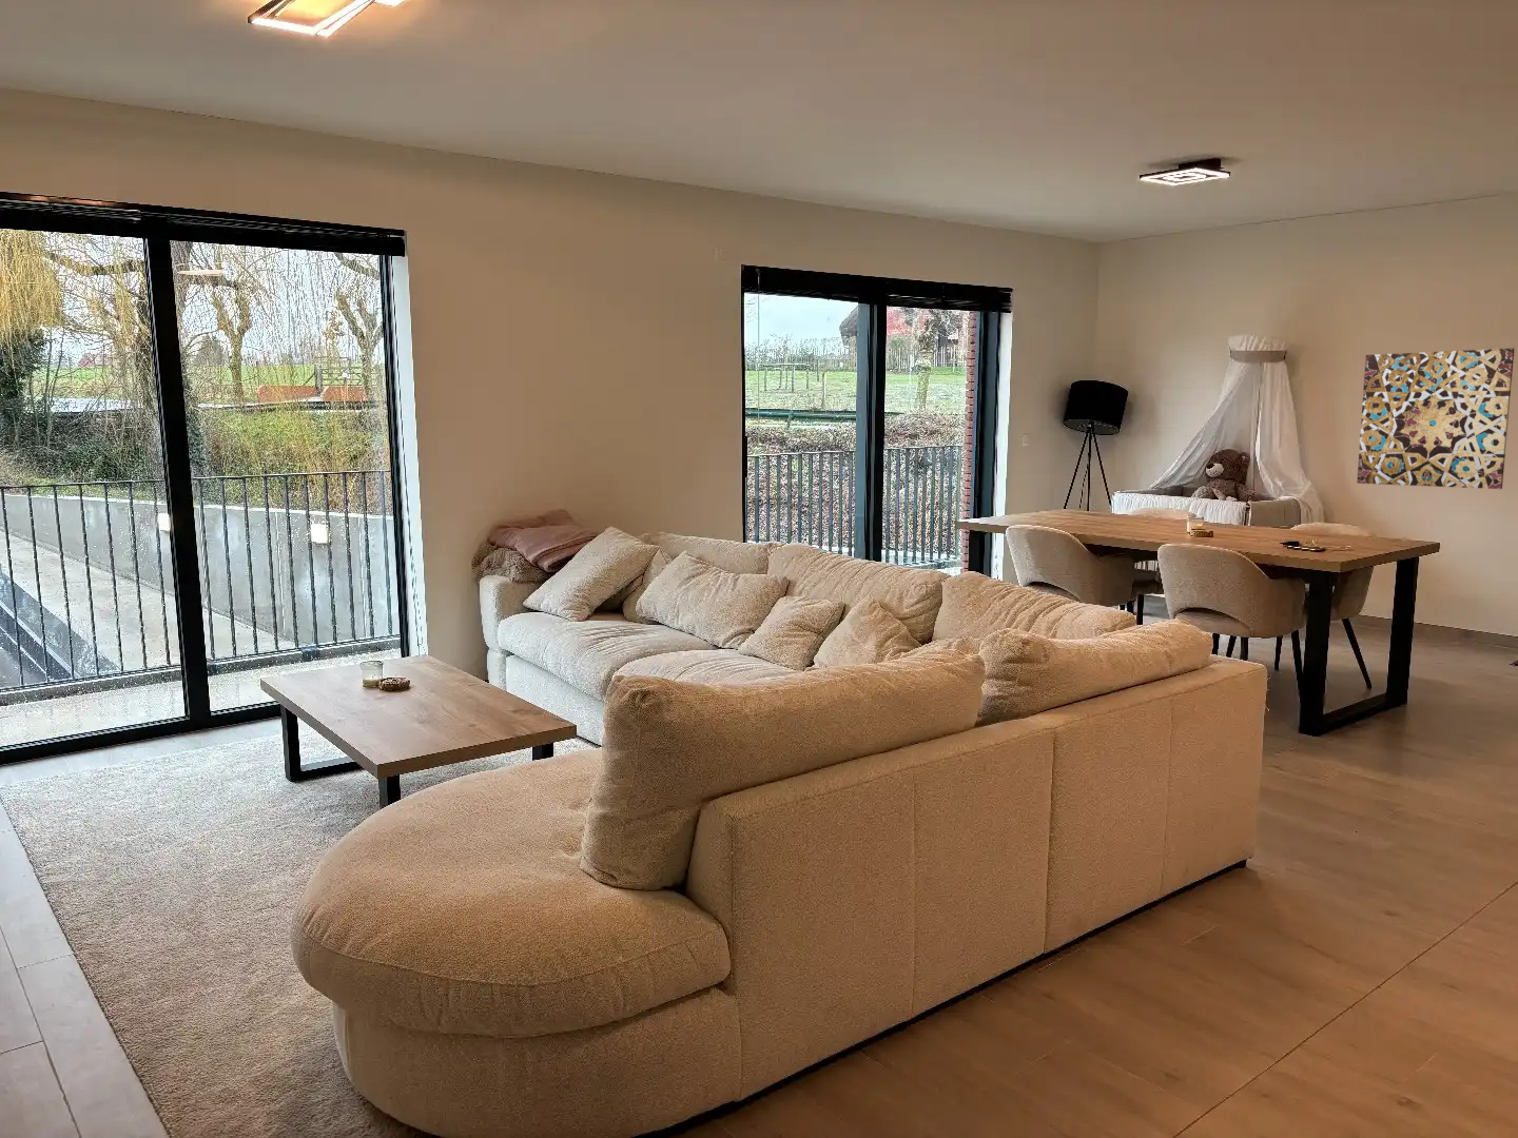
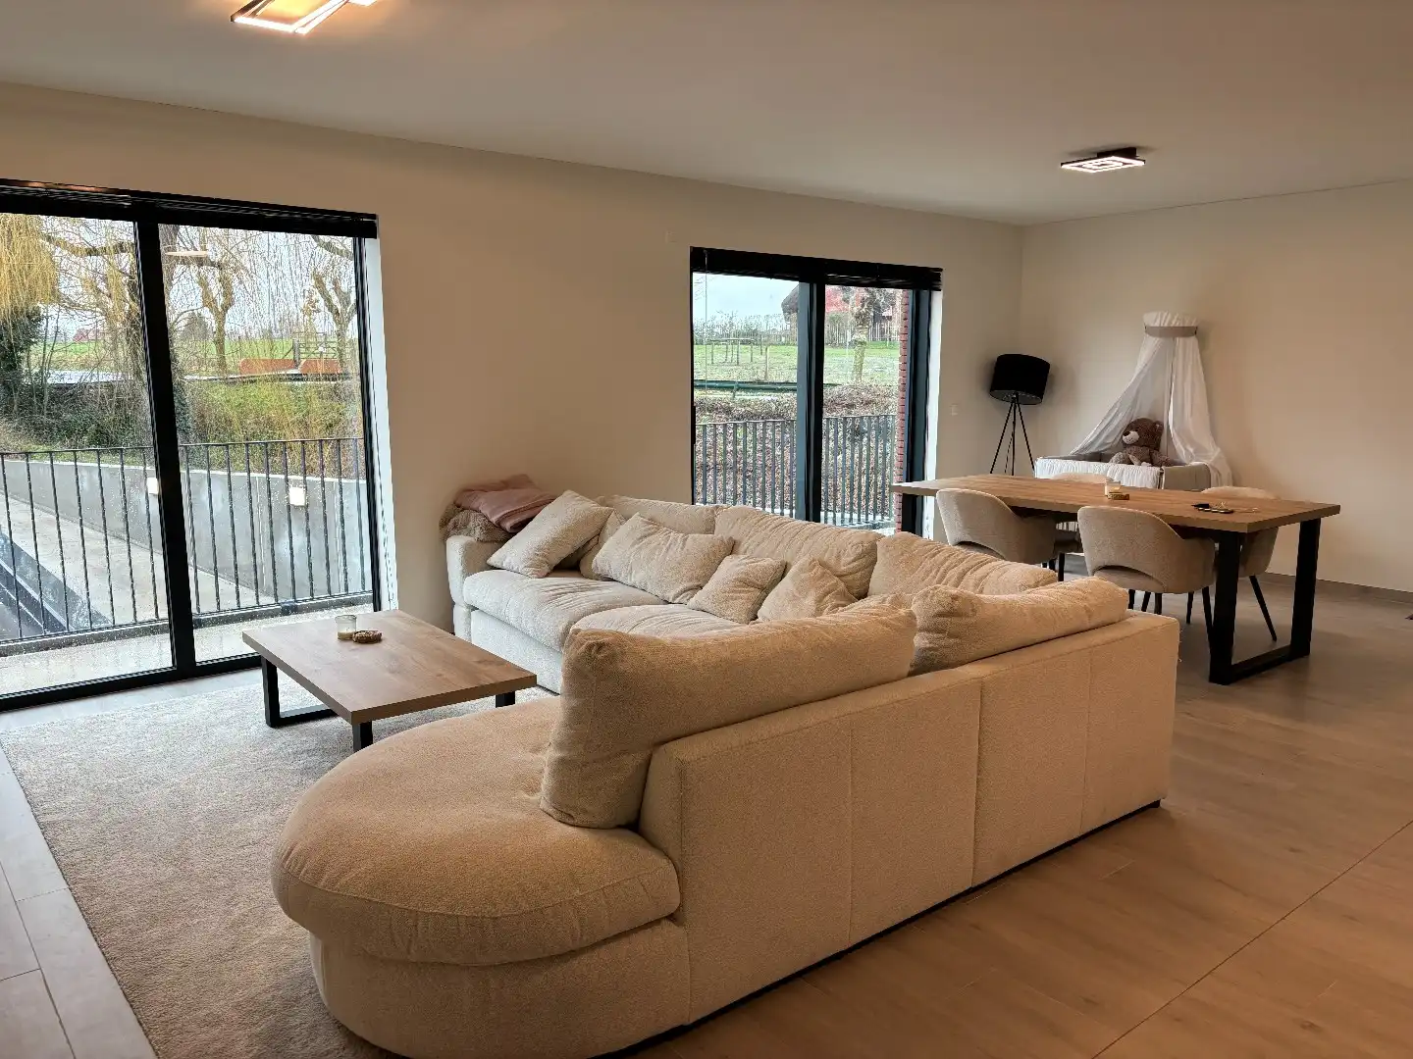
- wall art (1432, 420)
